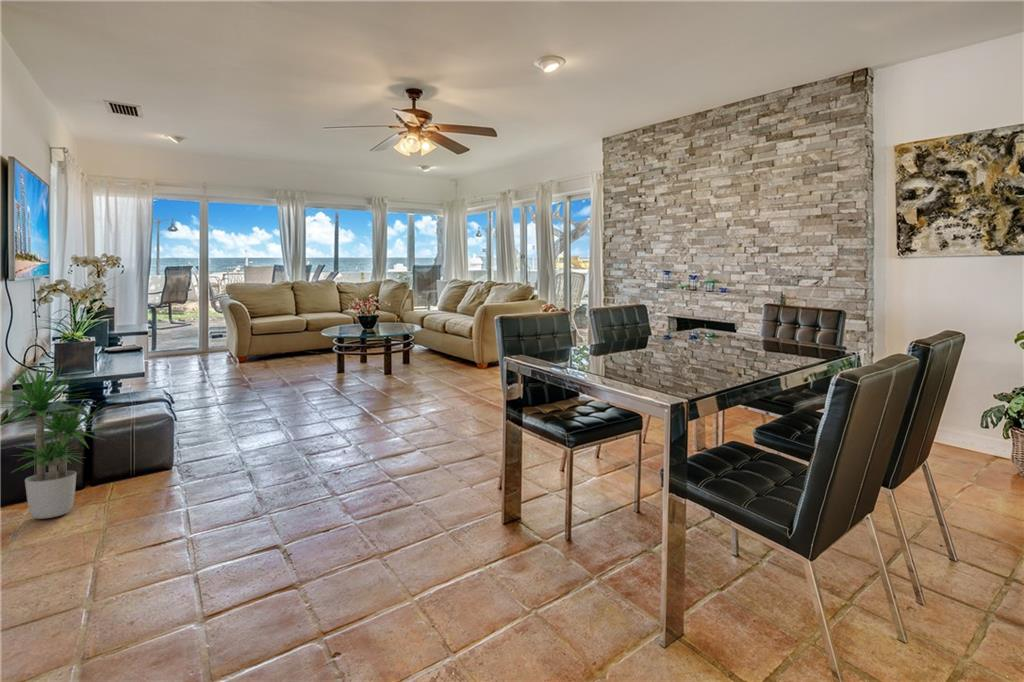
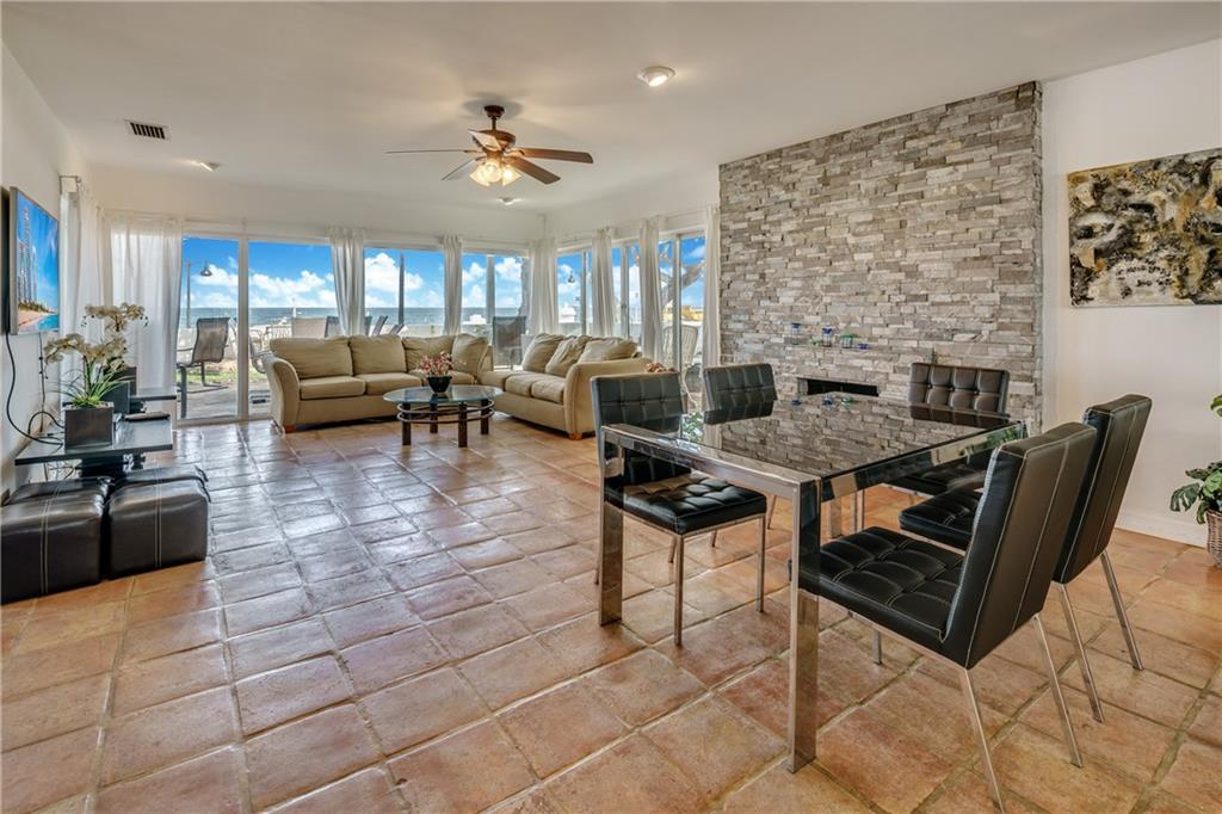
- potted plant (51, 439)
